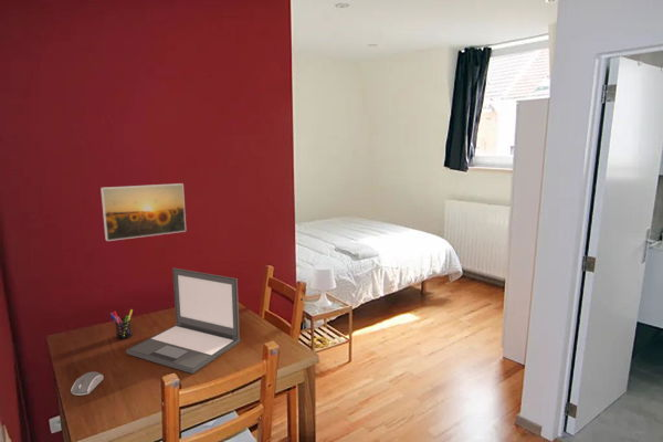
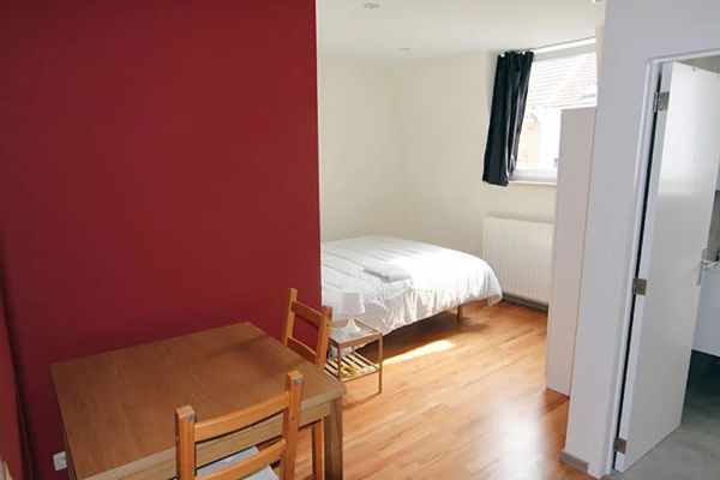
- pen holder (123, 323)
- laptop (182, 315)
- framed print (146, 210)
- computer mouse (87, 379)
